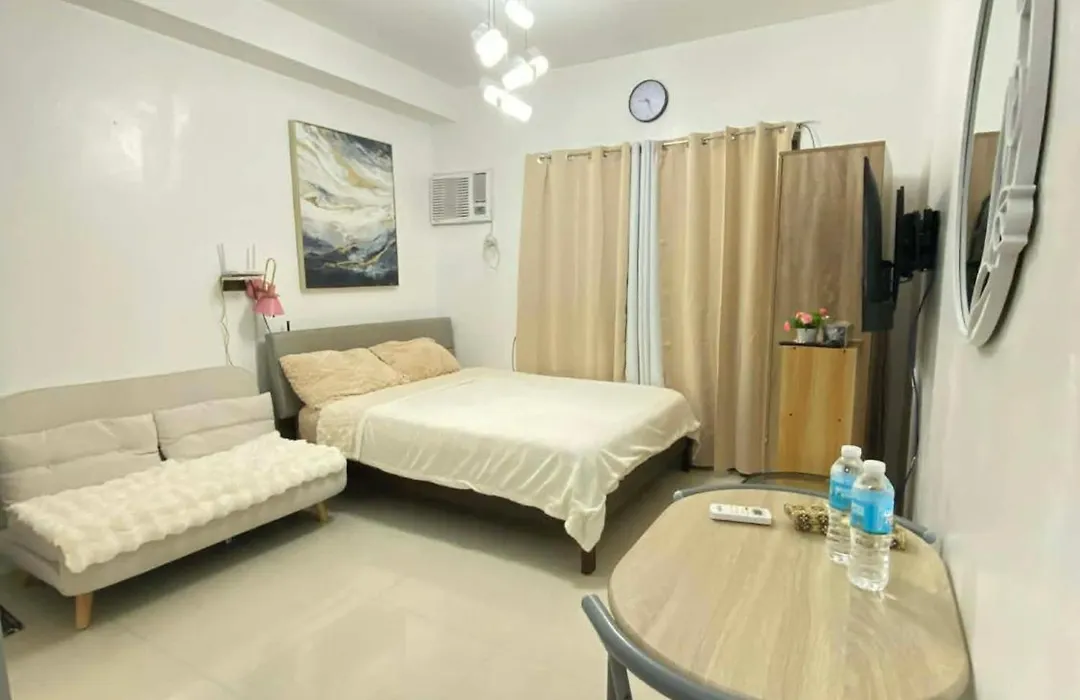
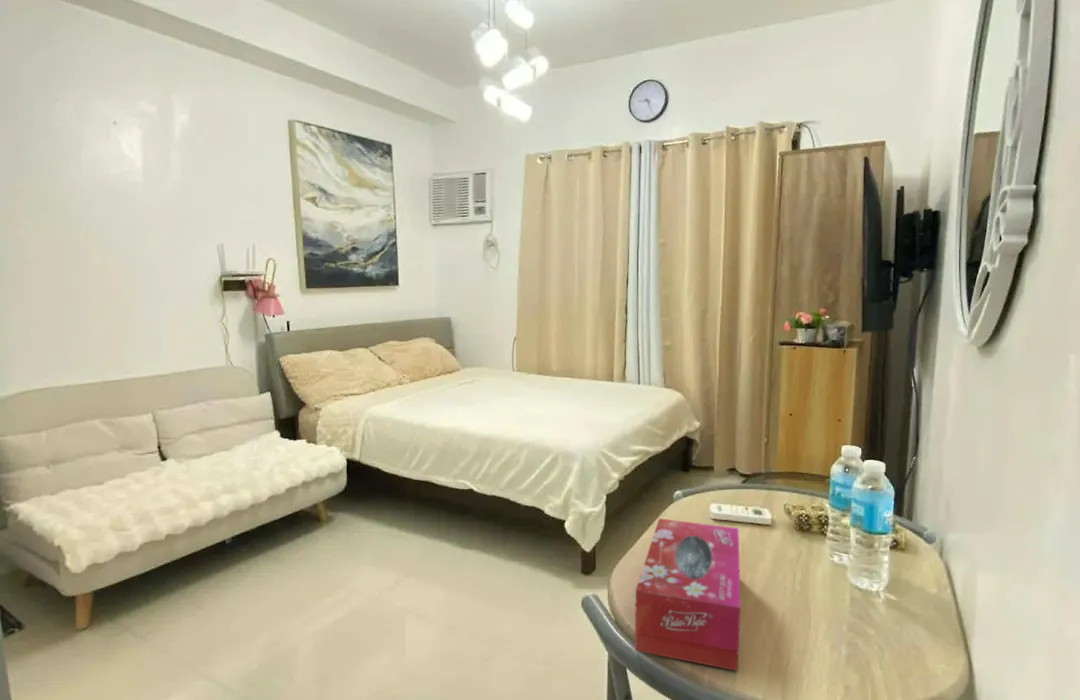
+ tissue box (692, 582)
